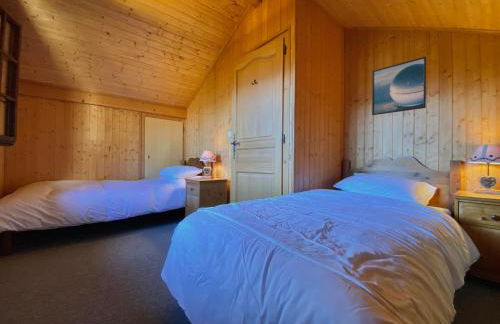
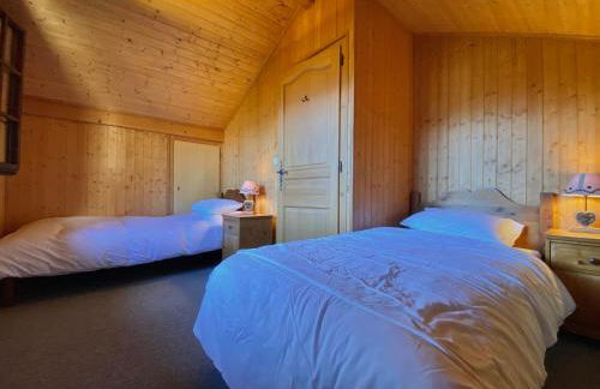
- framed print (397, 88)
